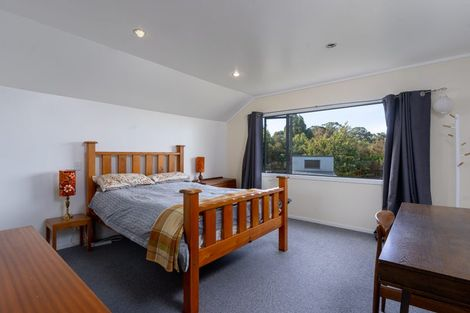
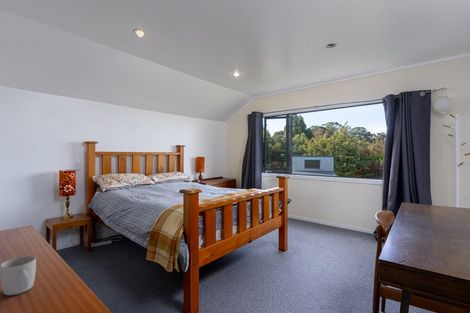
+ mug (20, 276)
